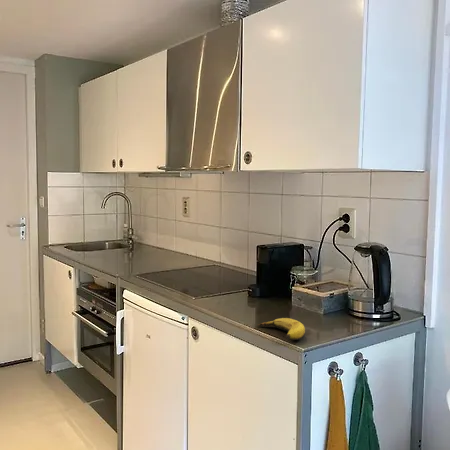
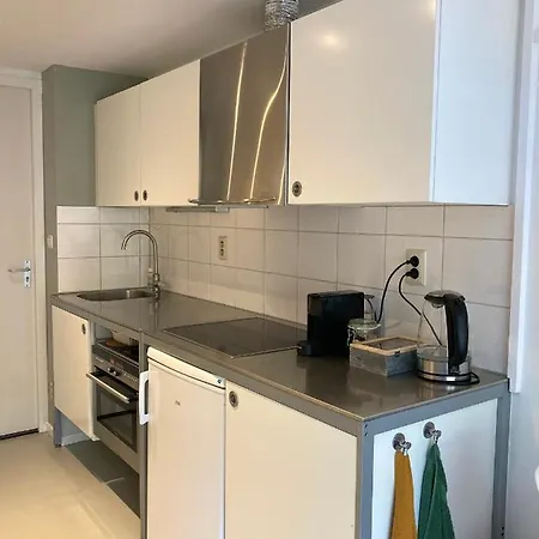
- banana (284, 326)
